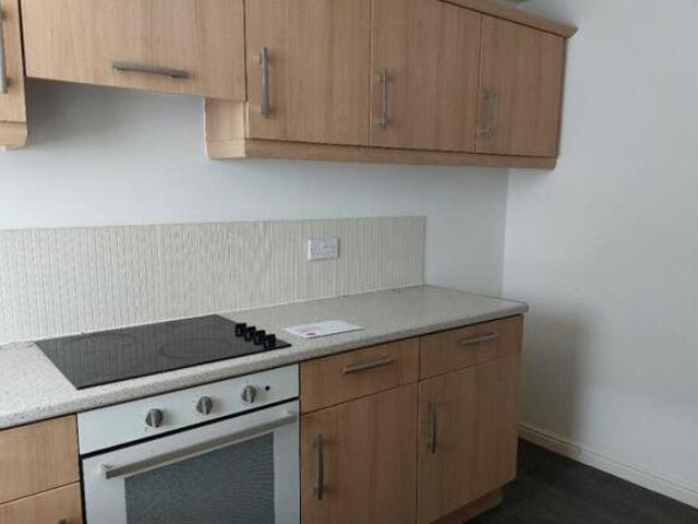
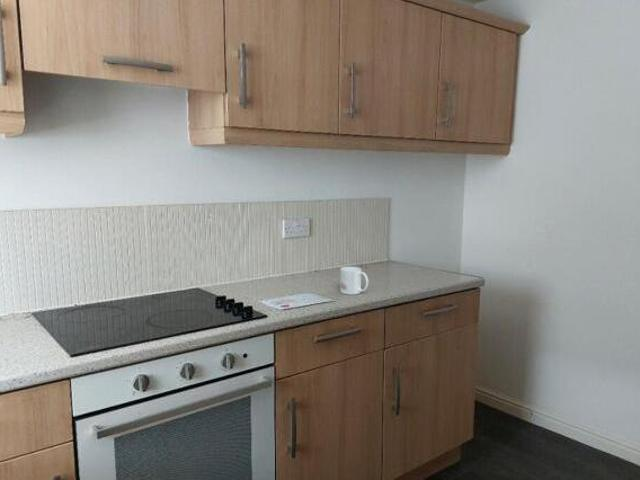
+ mug (354, 281)
